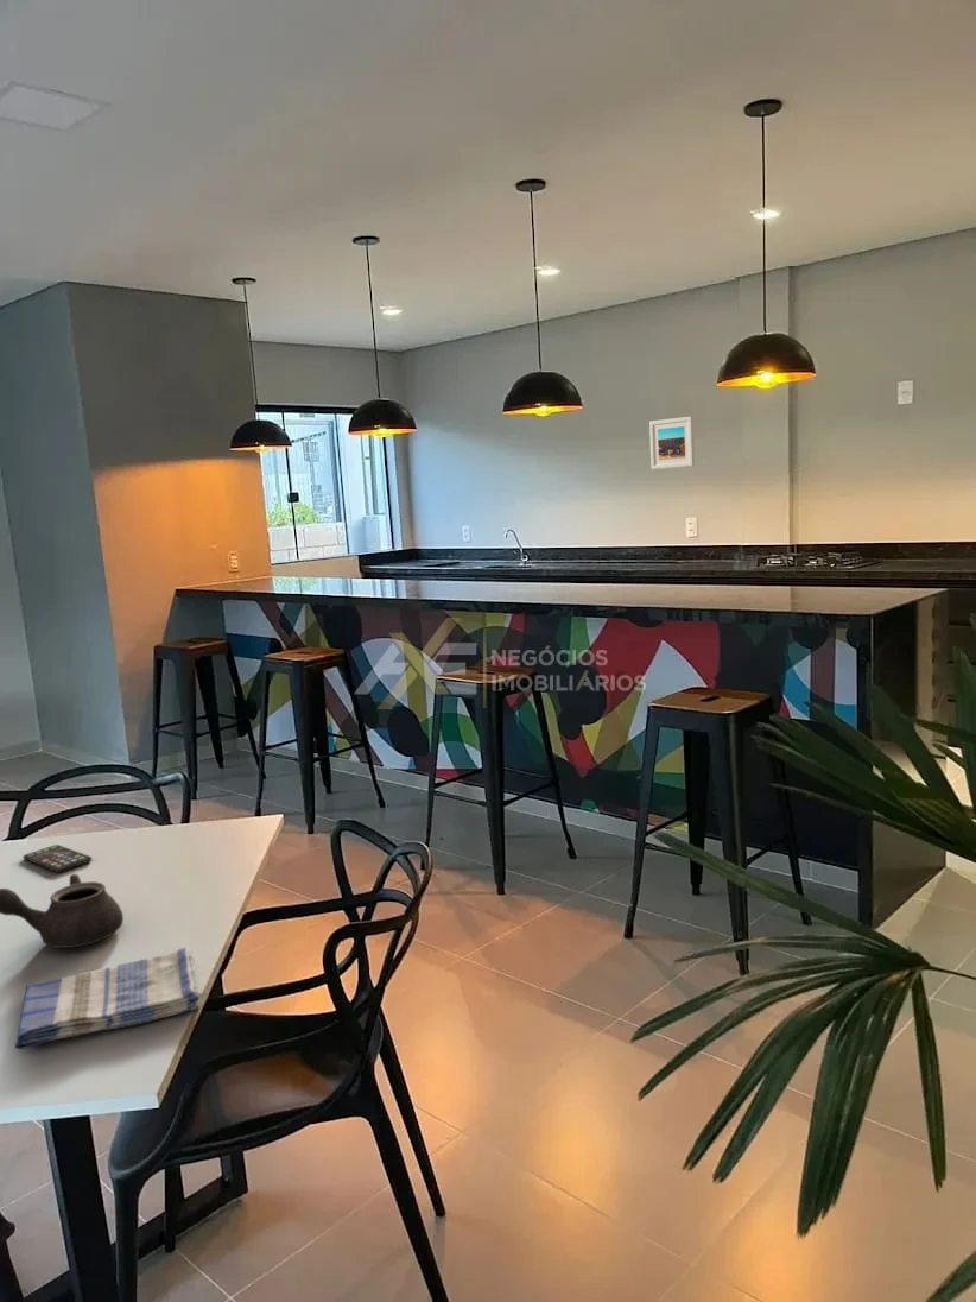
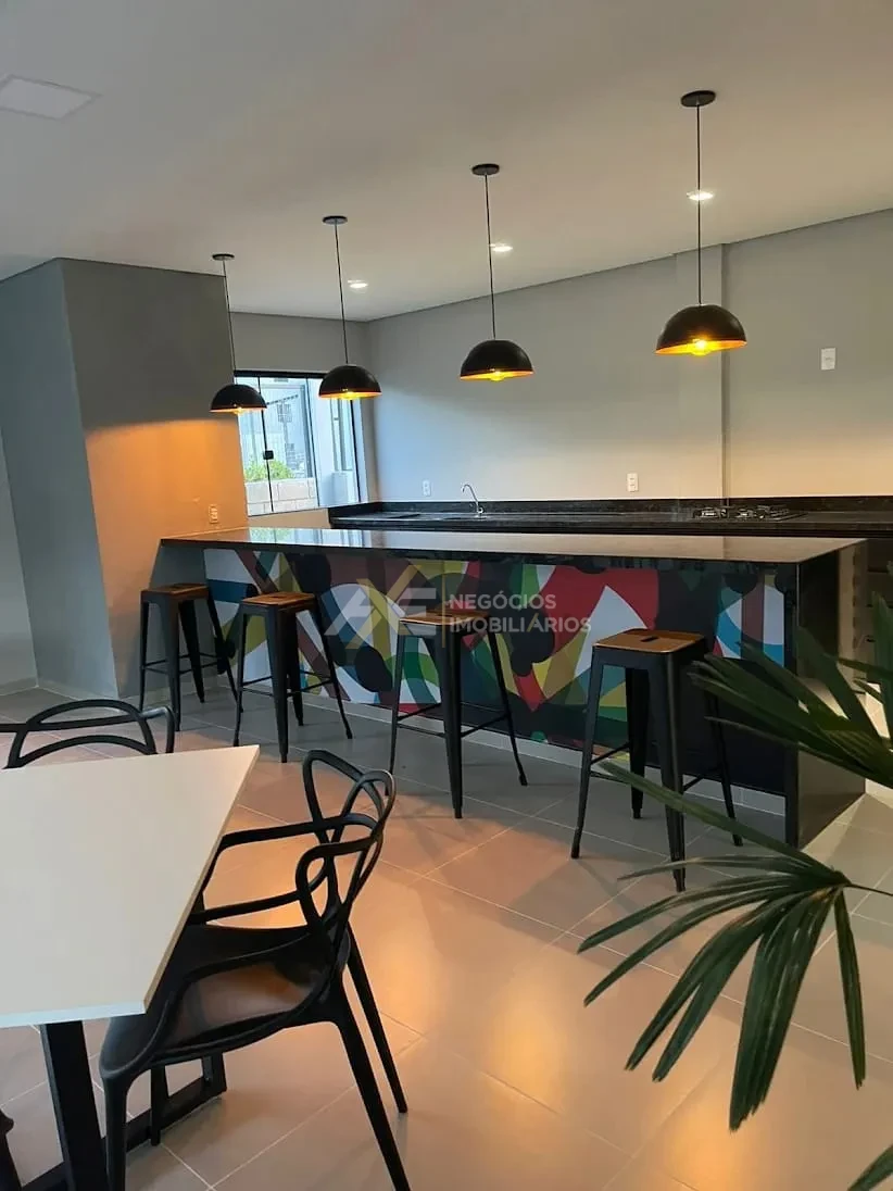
- teapot (57, 908)
- smartphone (57, 858)
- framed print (671, 443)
- dish towel (112, 992)
